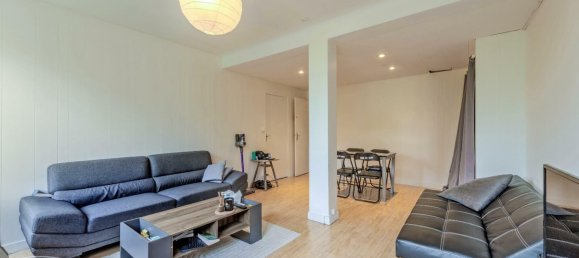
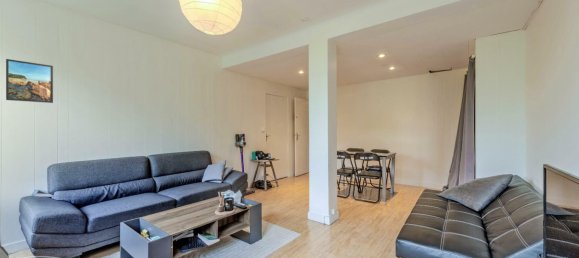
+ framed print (30, 82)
